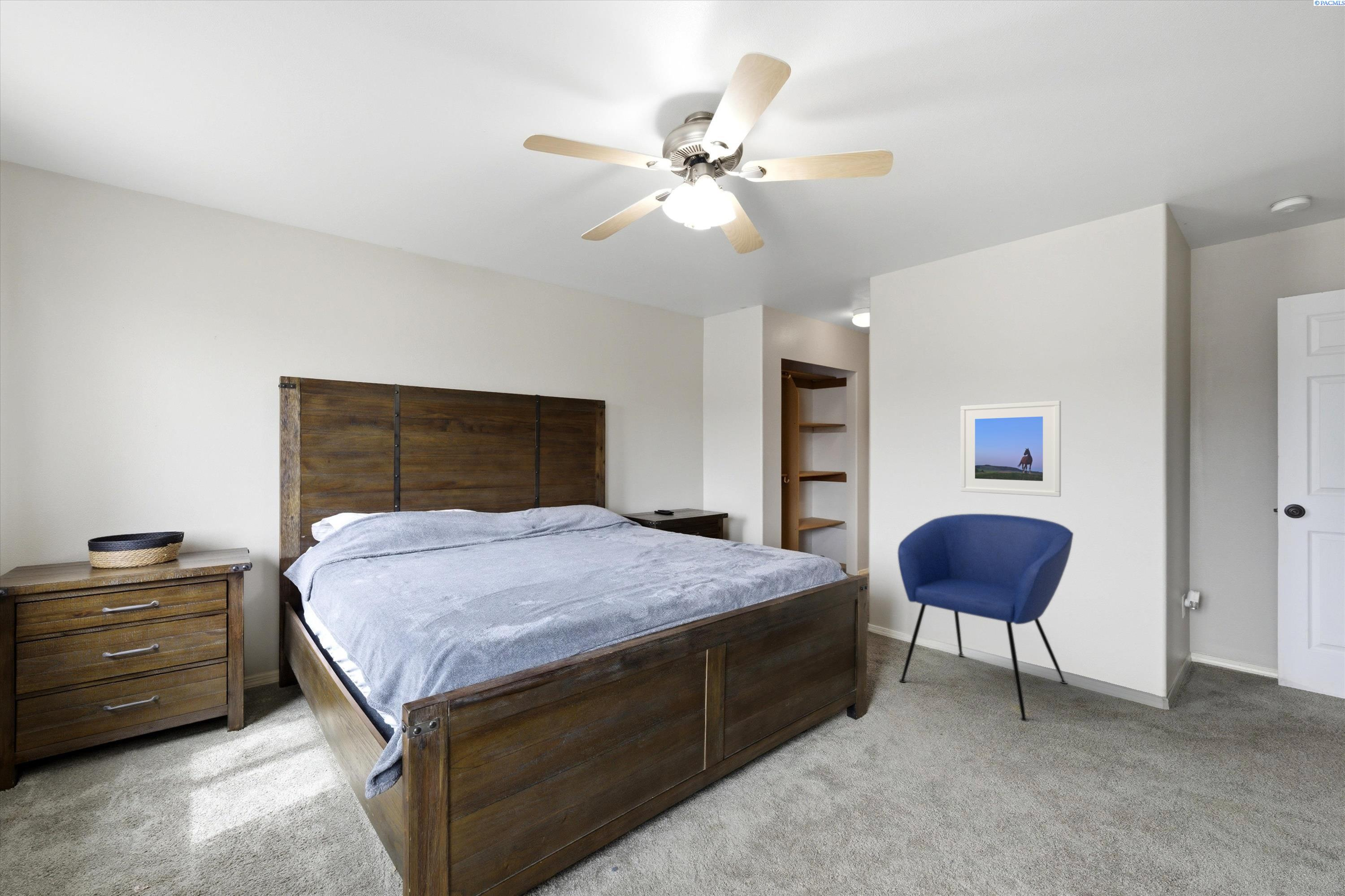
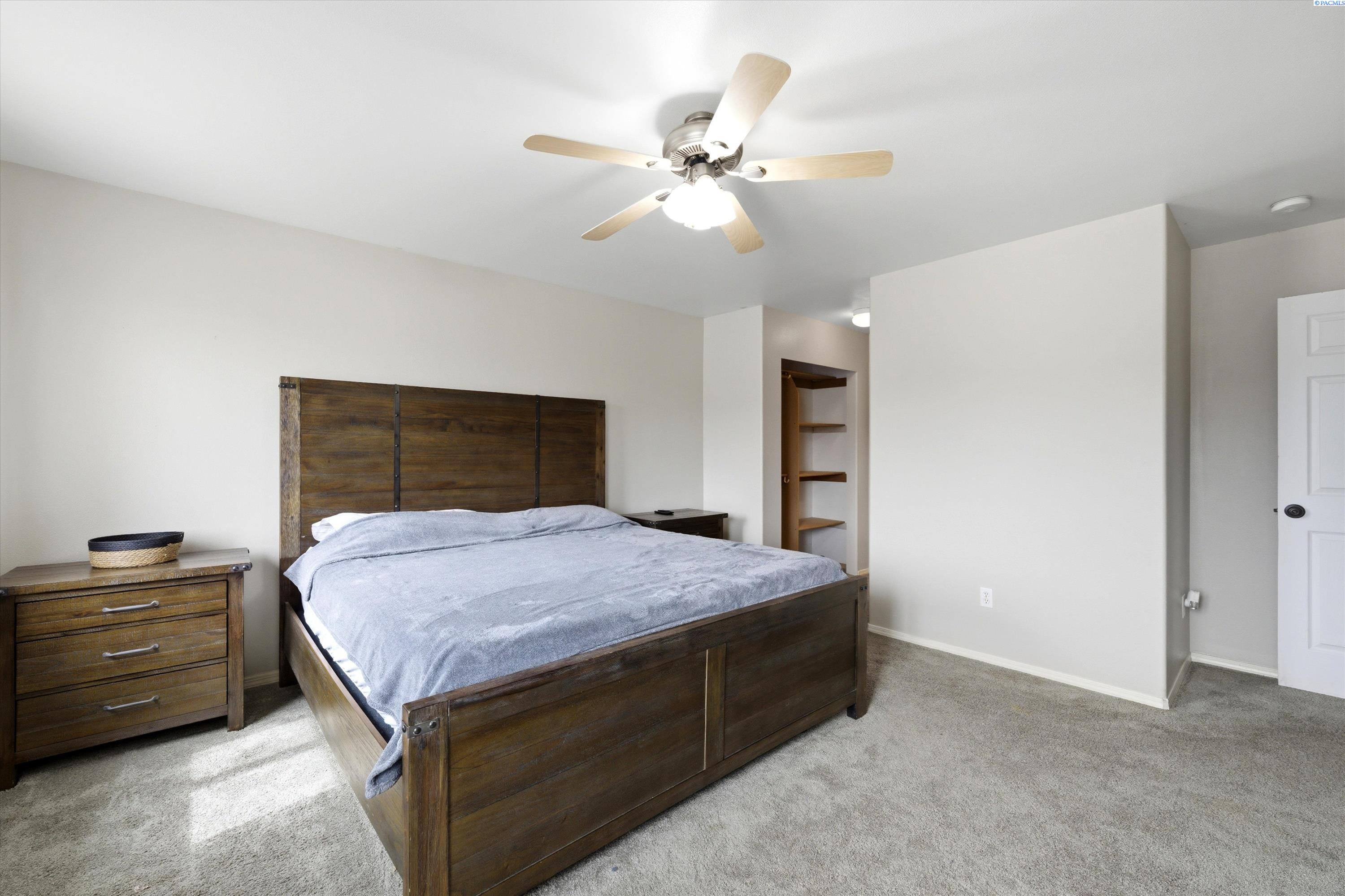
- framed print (1008, 449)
- armchair (985, 601)
